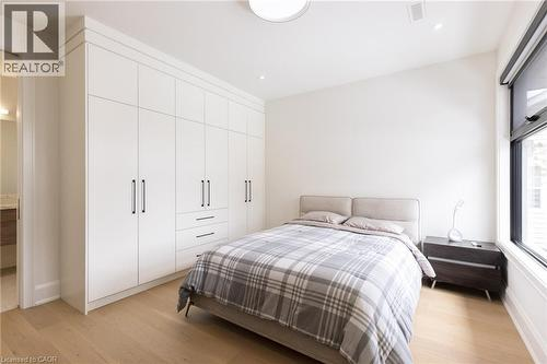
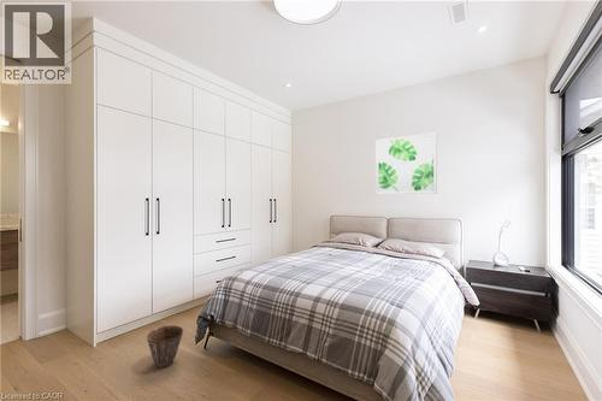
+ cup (165, 347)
+ wall art (405, 165)
